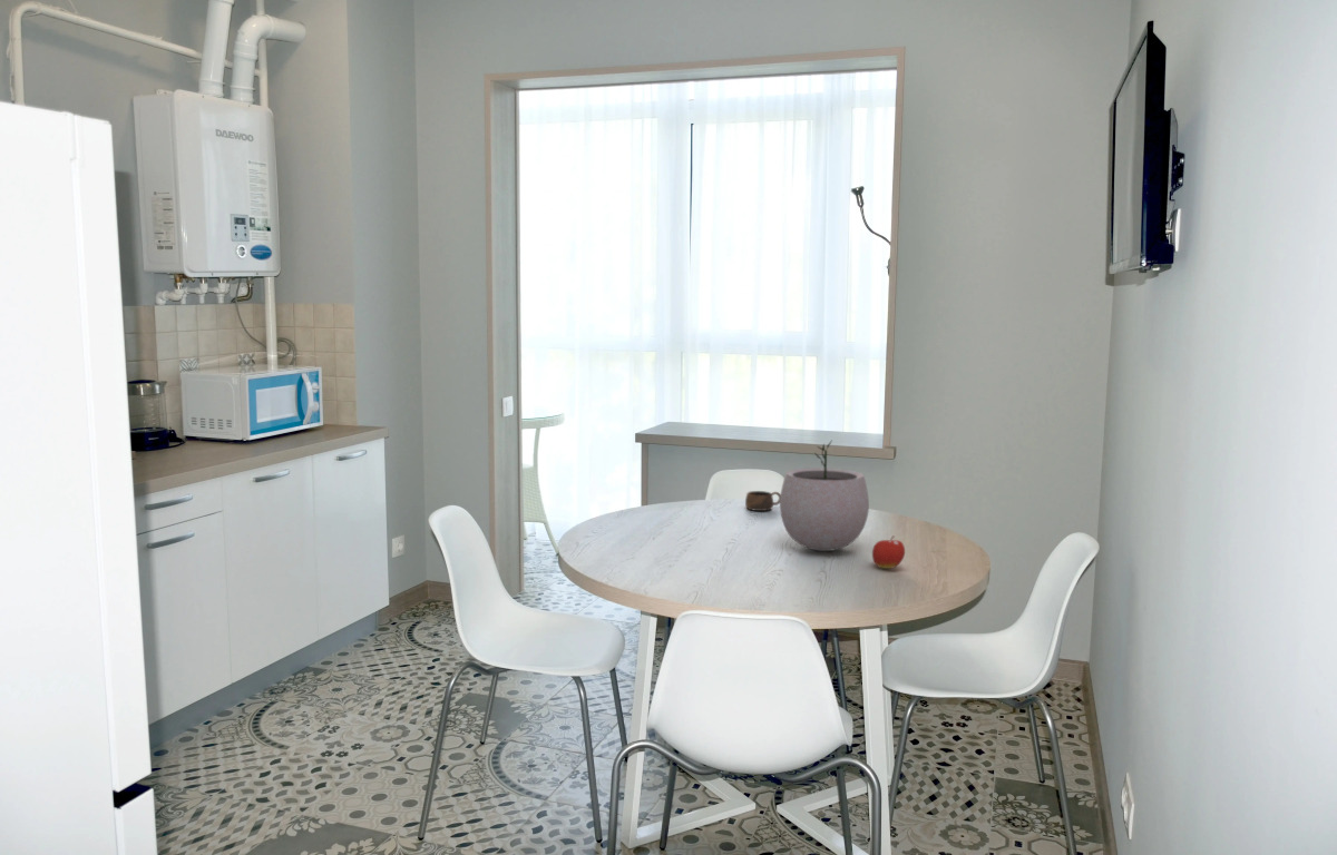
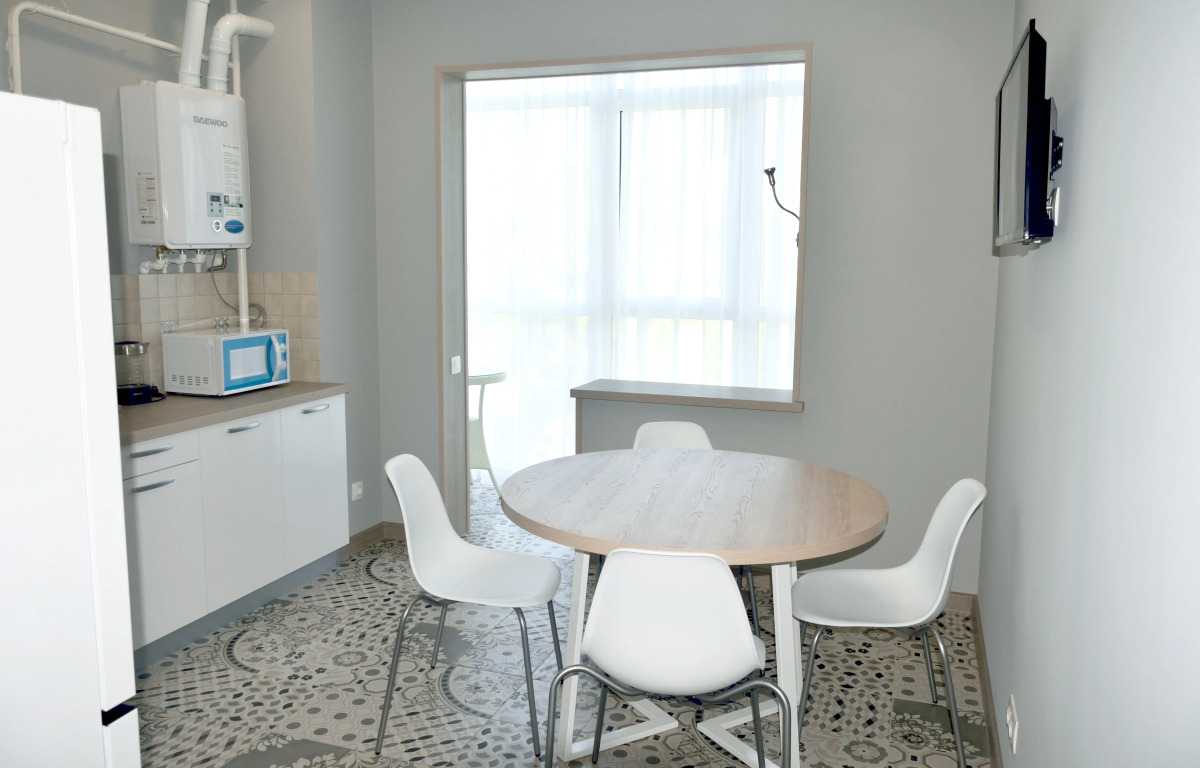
- cup (763, 500)
- fruit (887, 552)
- plant pot (823, 494)
